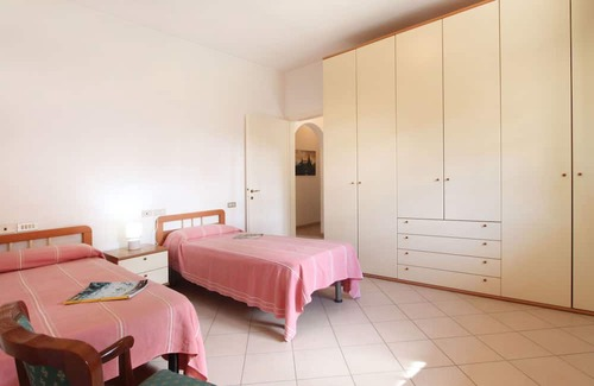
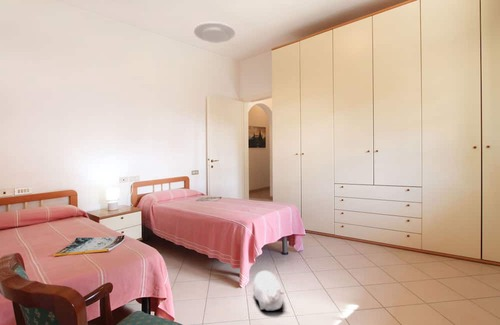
+ plush toy (266, 285)
+ ceiling light (214, 34)
